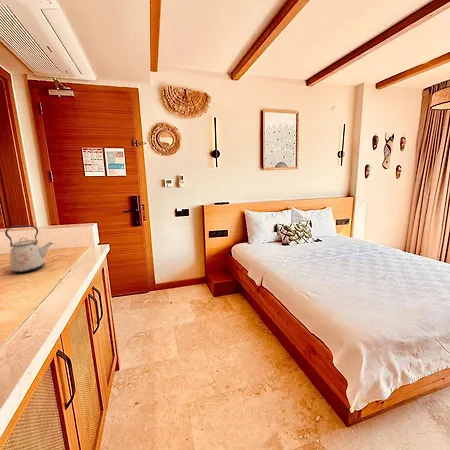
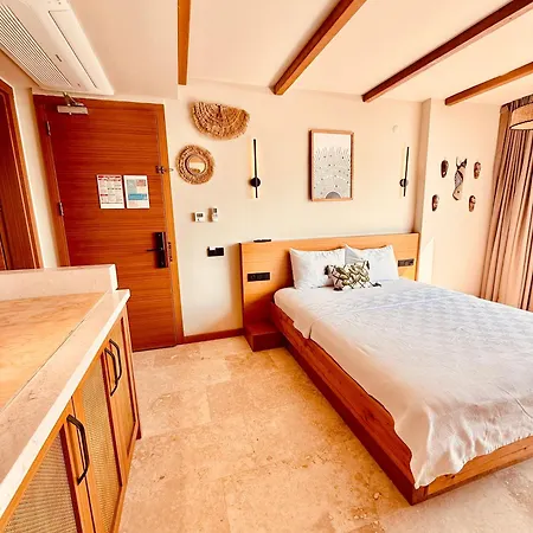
- kettle (31, 247)
